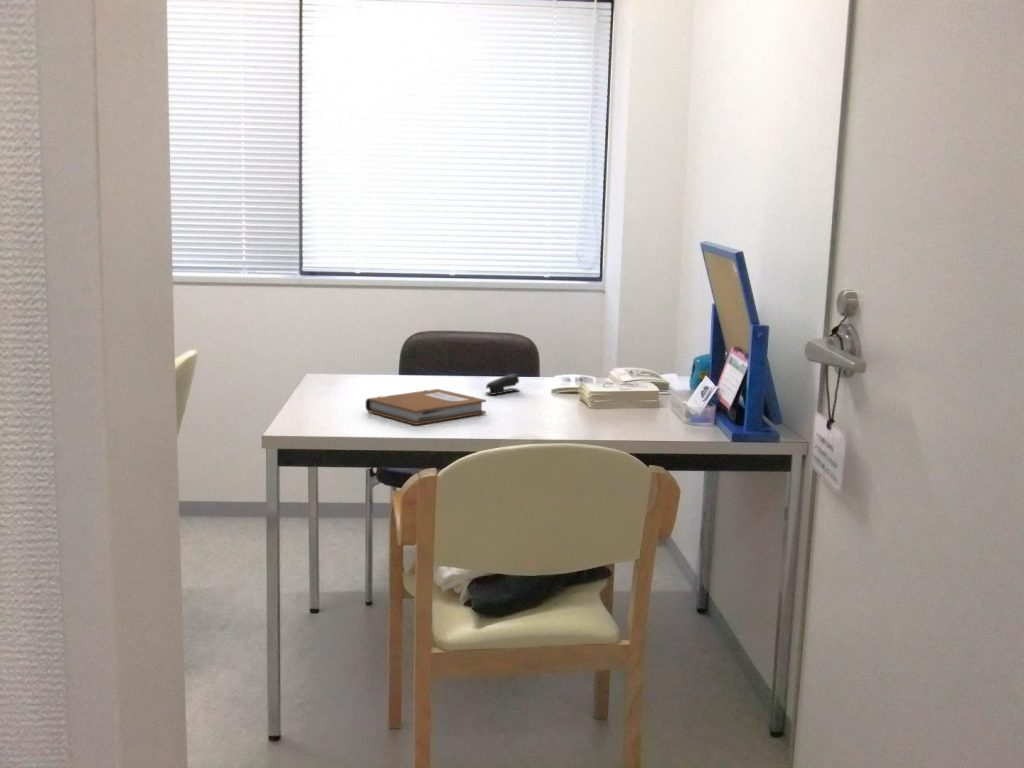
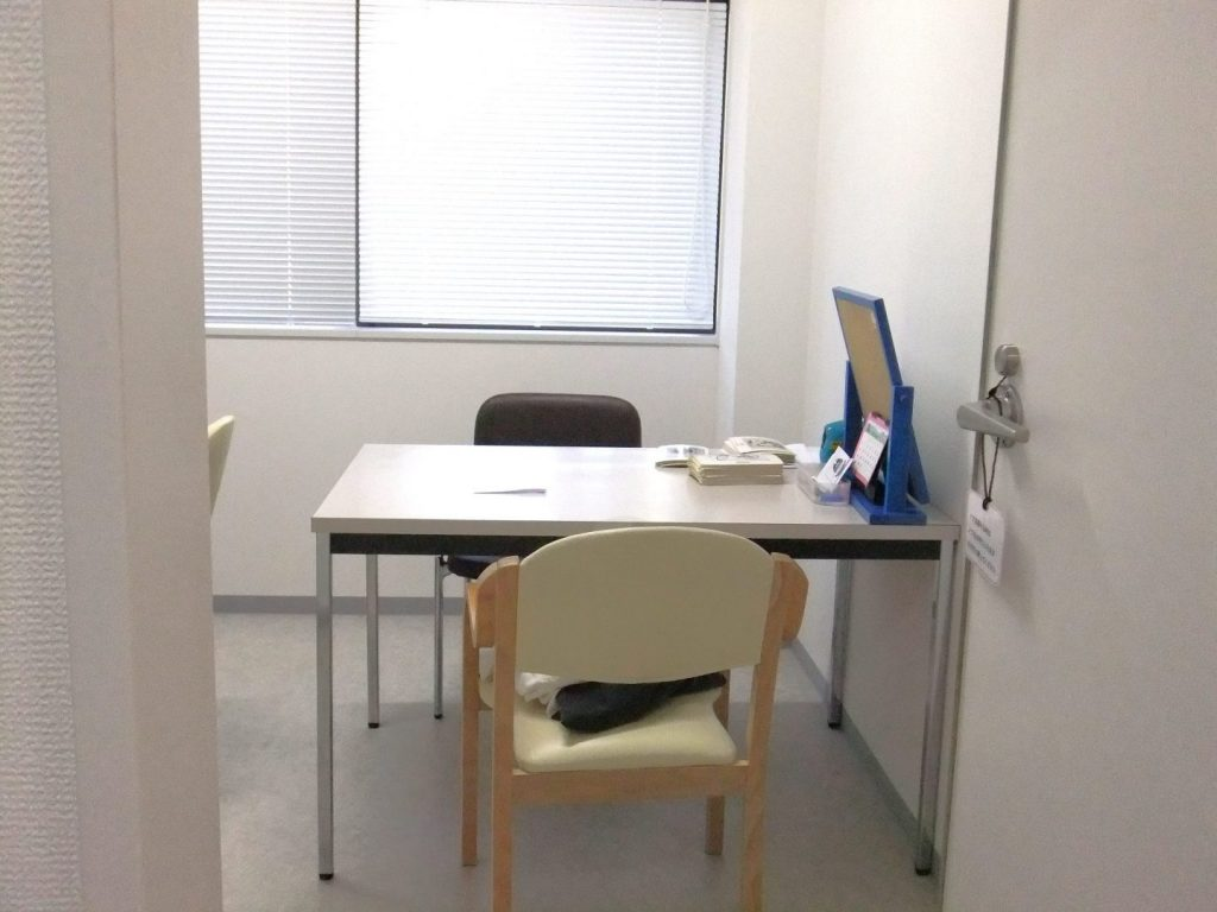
- stapler (502, 383)
- notebook (427, 405)
